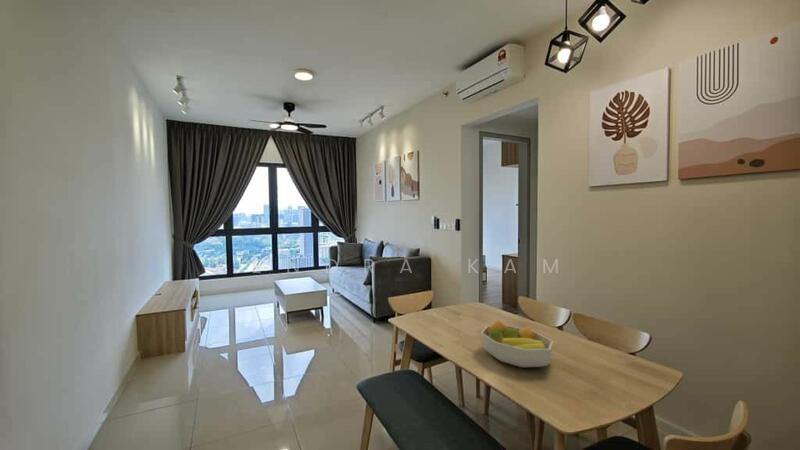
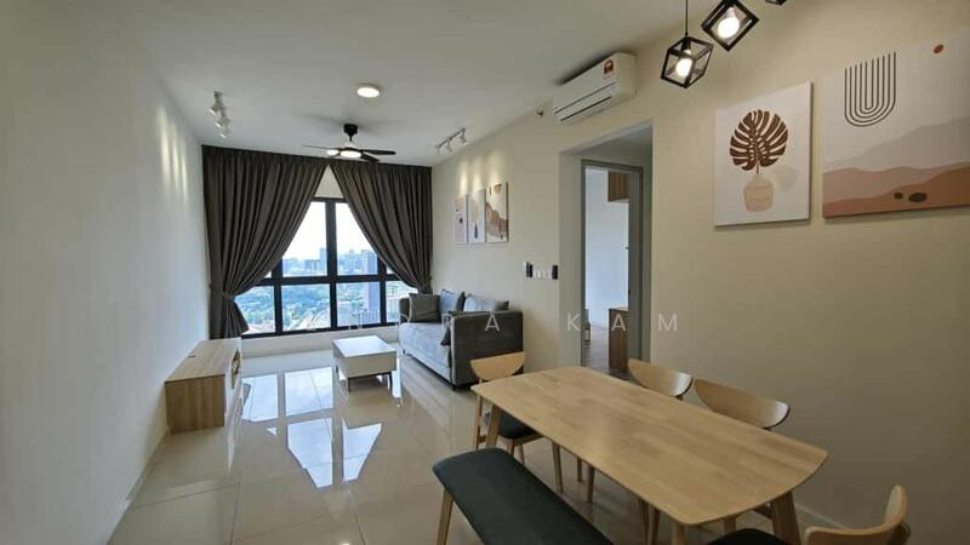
- fruit bowl (515, 342)
